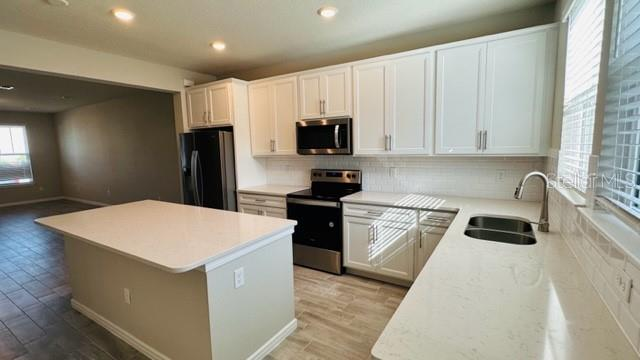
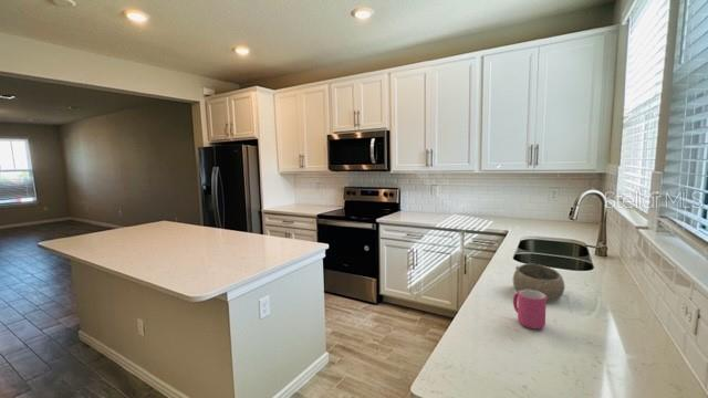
+ bowl (537, 280)
+ mug (527, 307)
